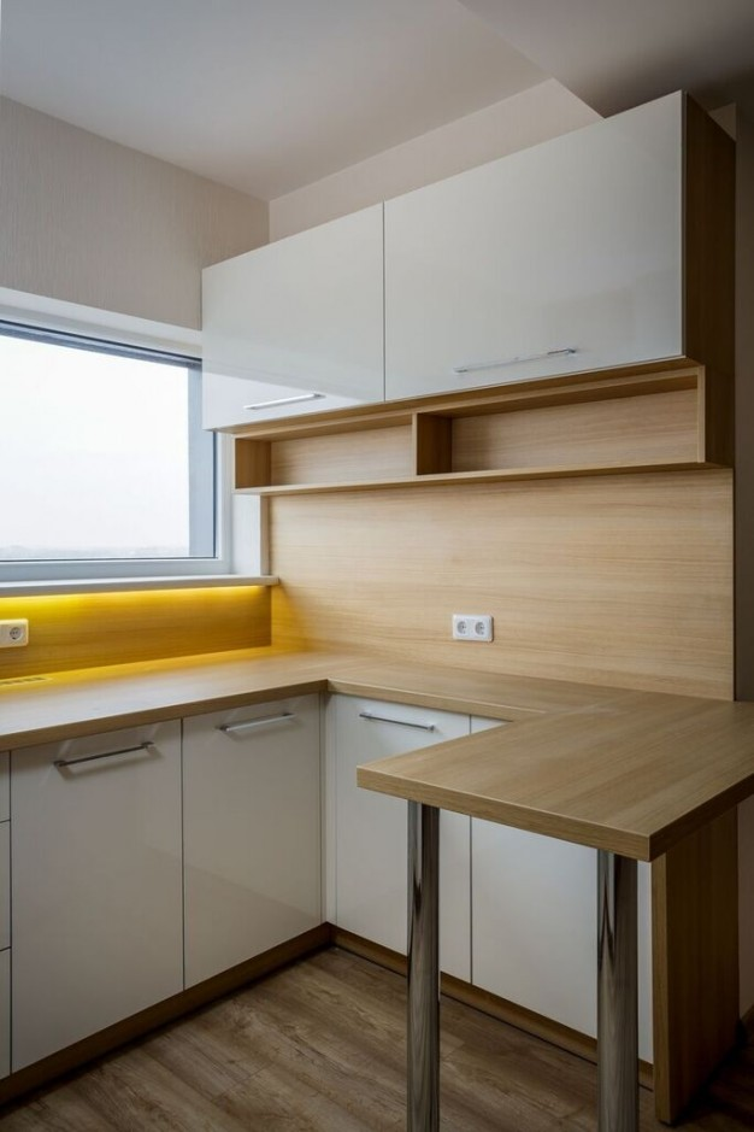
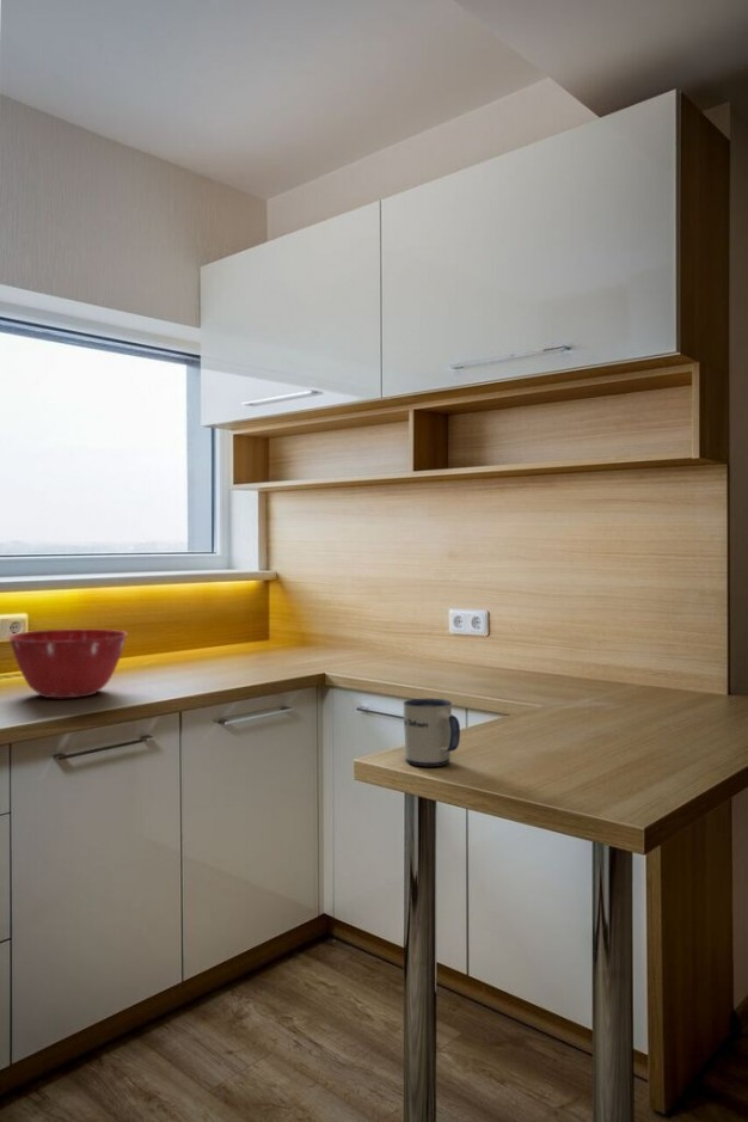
+ mixing bowl (69, 663)
+ mug (433, 732)
